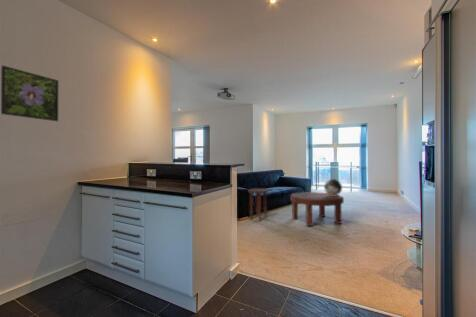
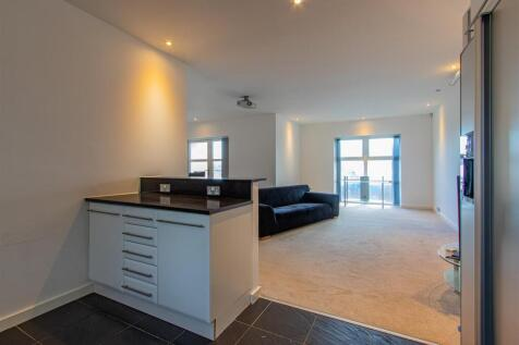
- coffee table (316, 205)
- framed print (32, 95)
- decorative globe (333, 187)
- side table (258, 204)
